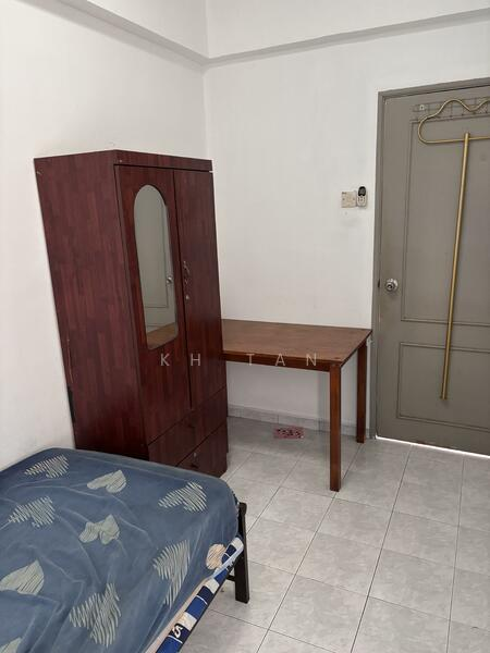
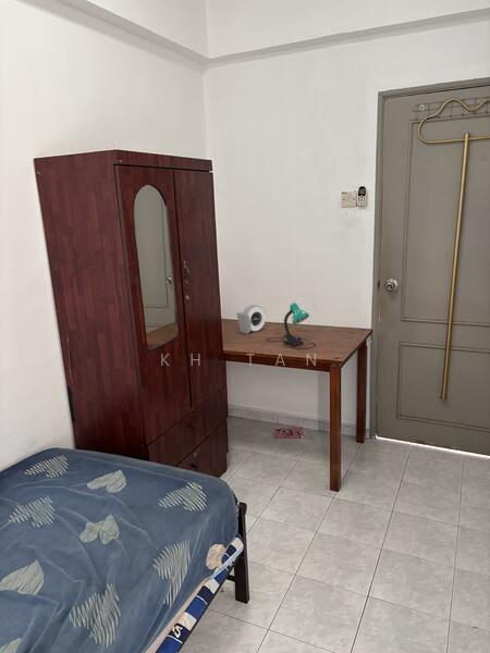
+ desk lamp (292, 321)
+ alarm clock (253, 318)
